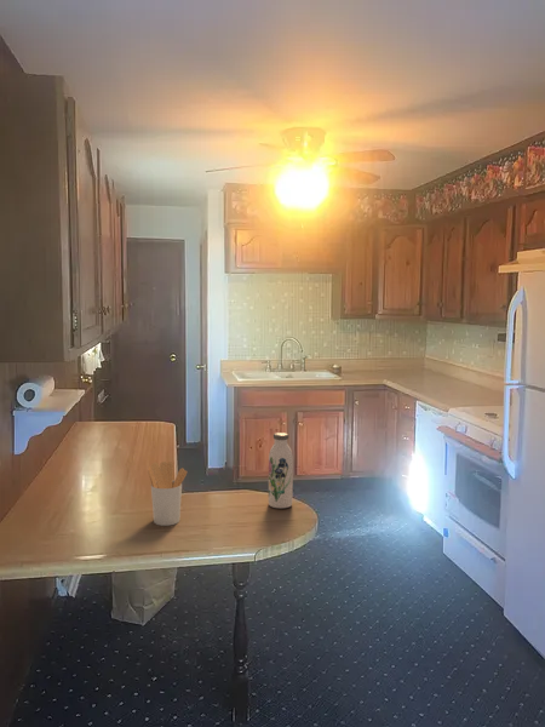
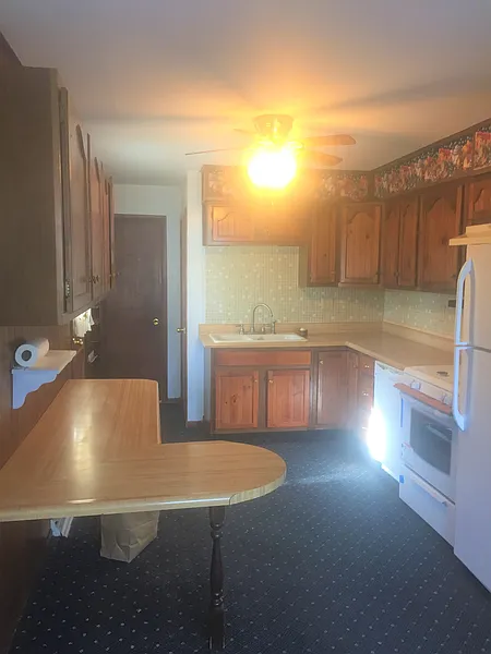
- utensil holder (165, 491)
- water bottle (280, 469)
